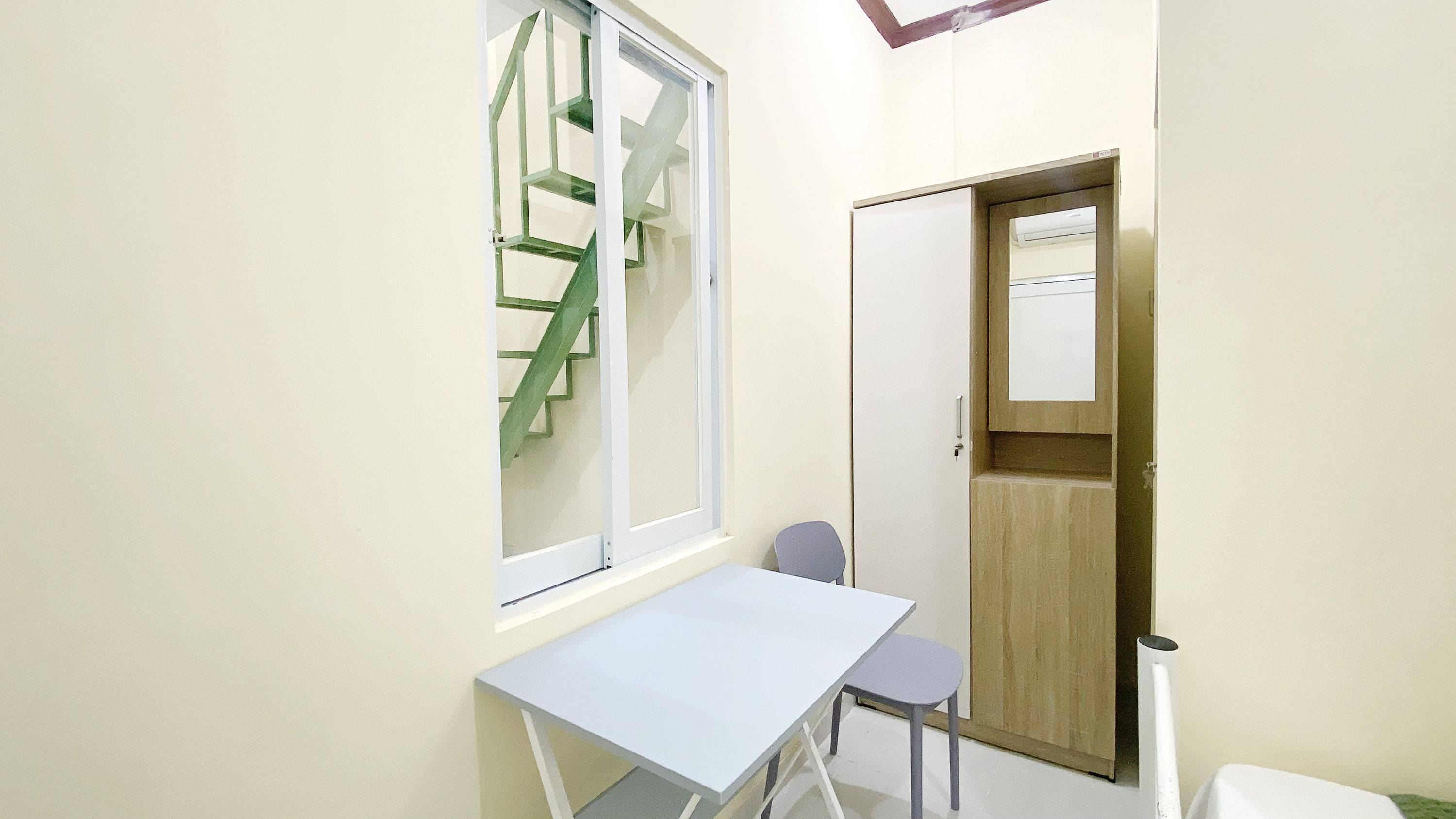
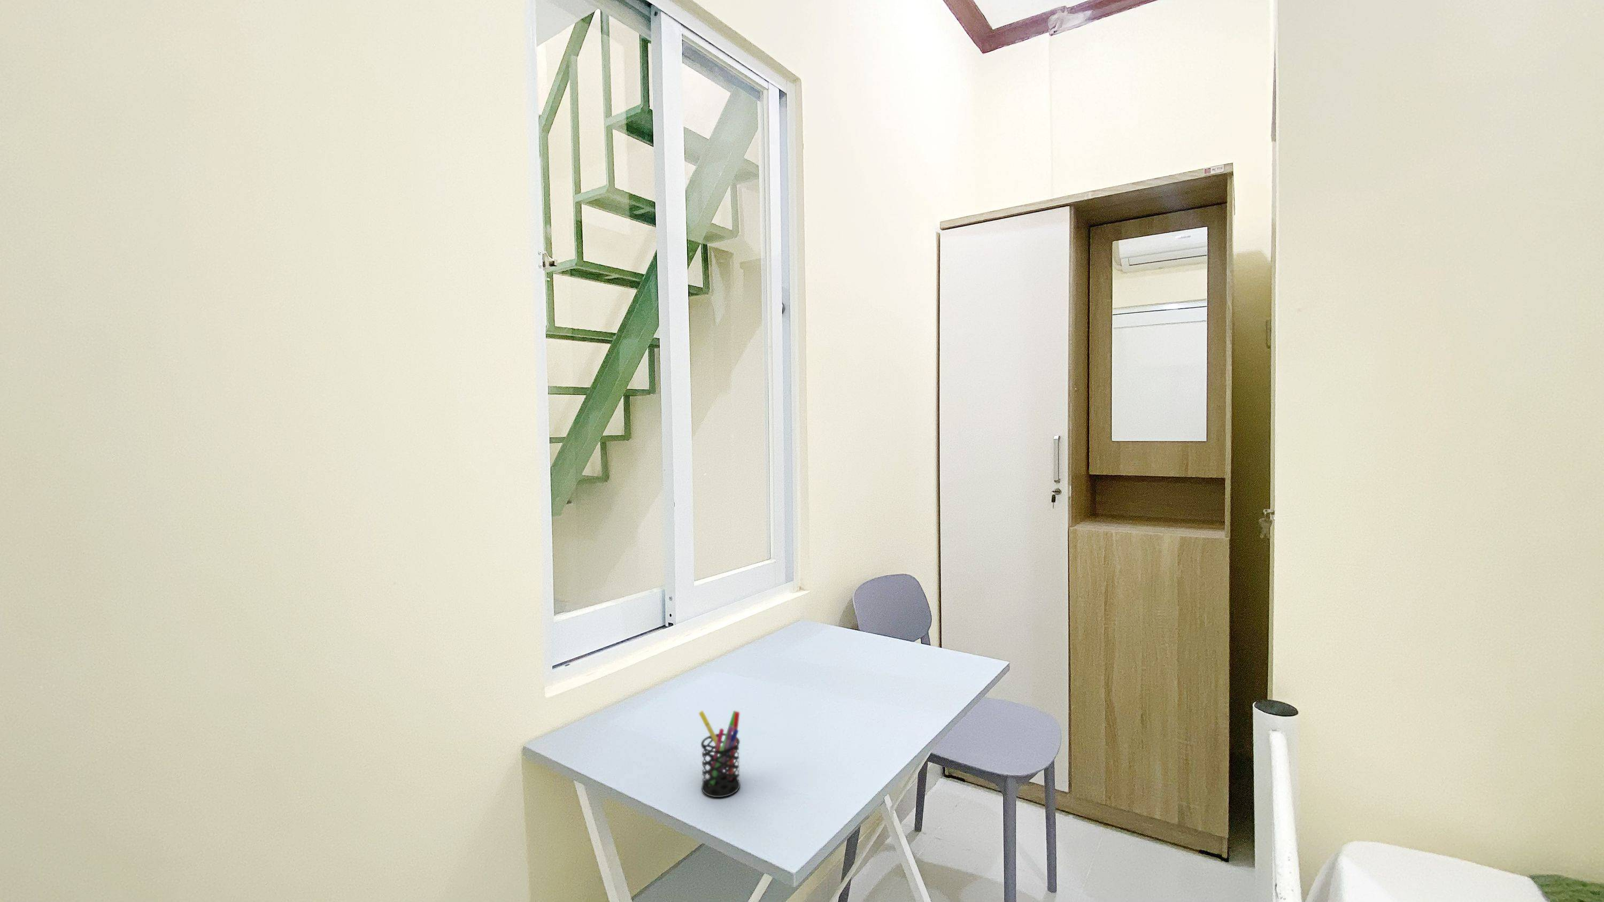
+ pen holder (725, 747)
